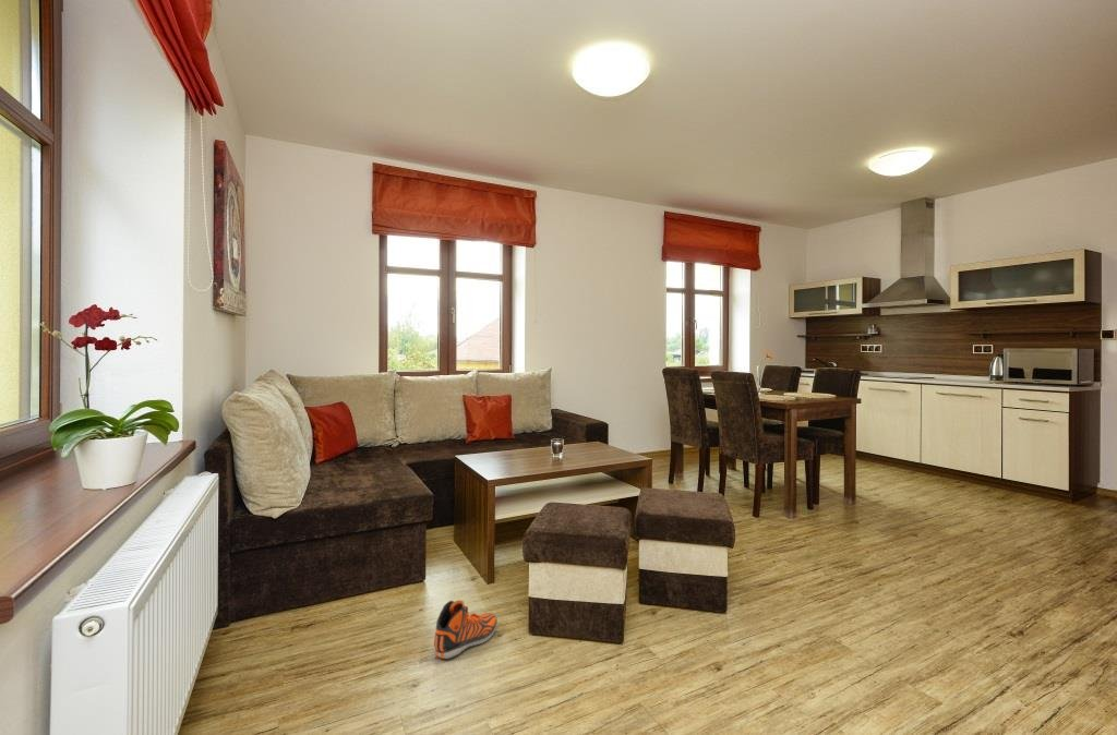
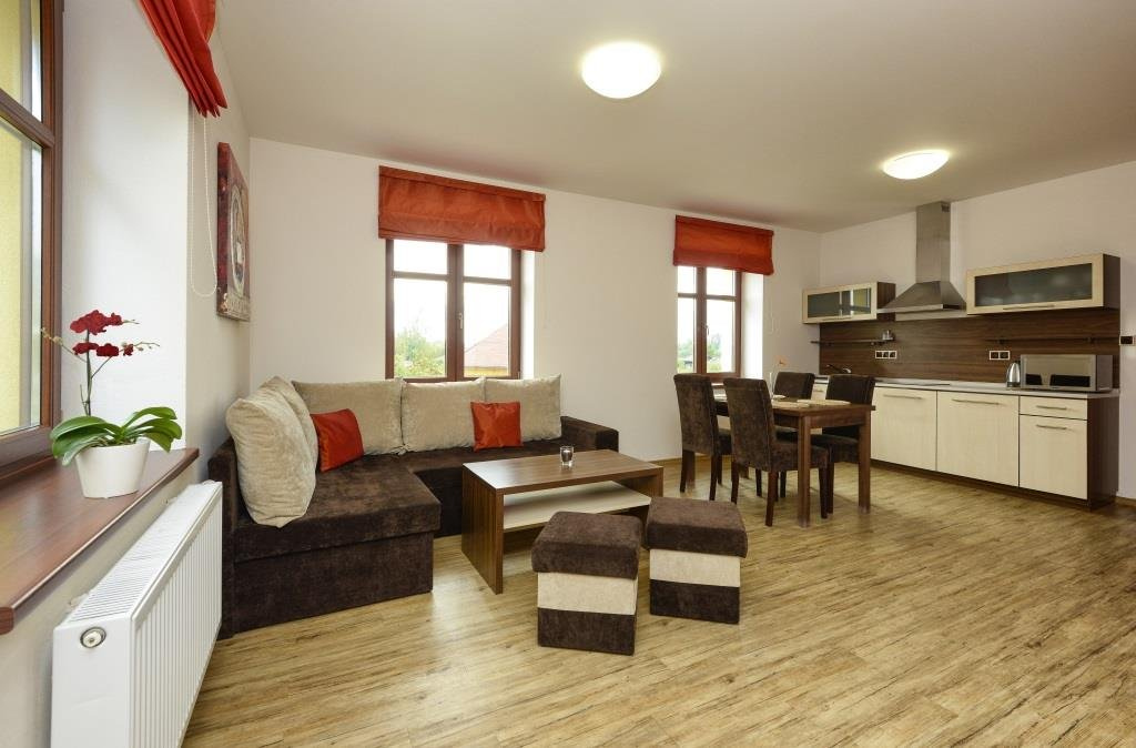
- sneaker (468, 619)
